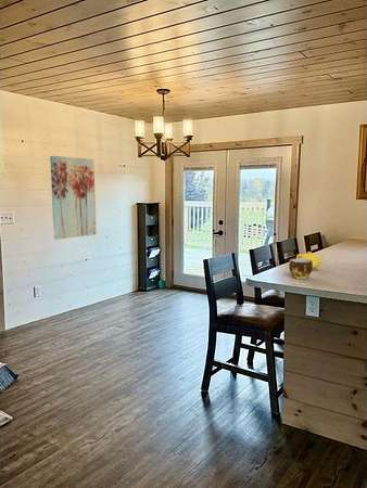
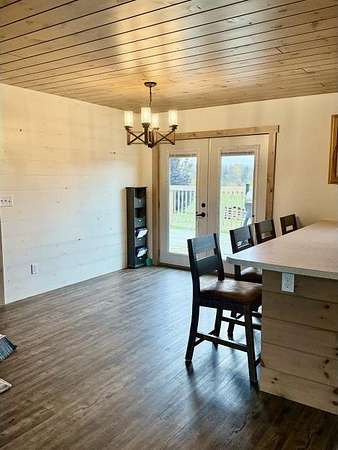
- wall art (74, 197)
- cup (301, 269)
- teapot (309, 259)
